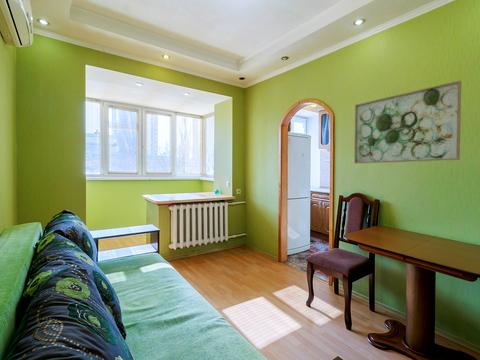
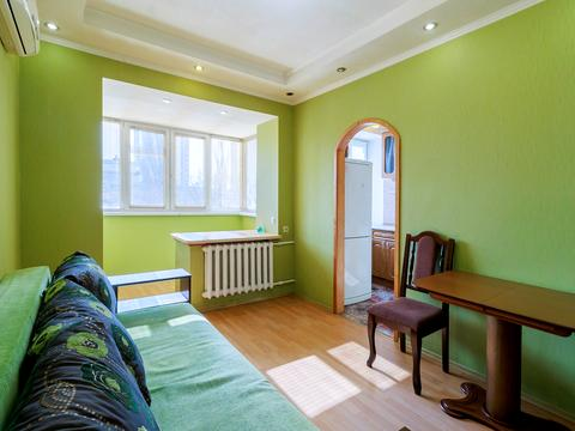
- wall art (399, 128)
